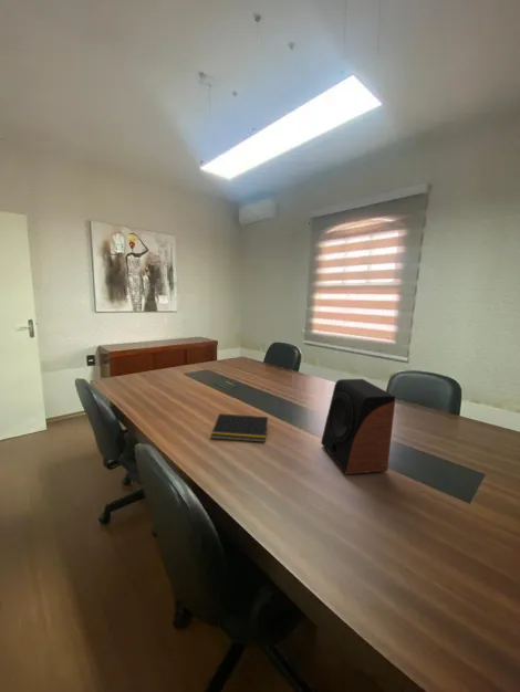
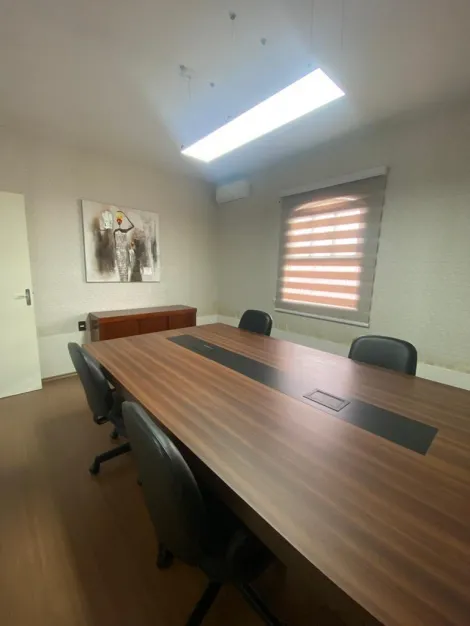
- notepad (240, 427)
- speaker (355, 422)
